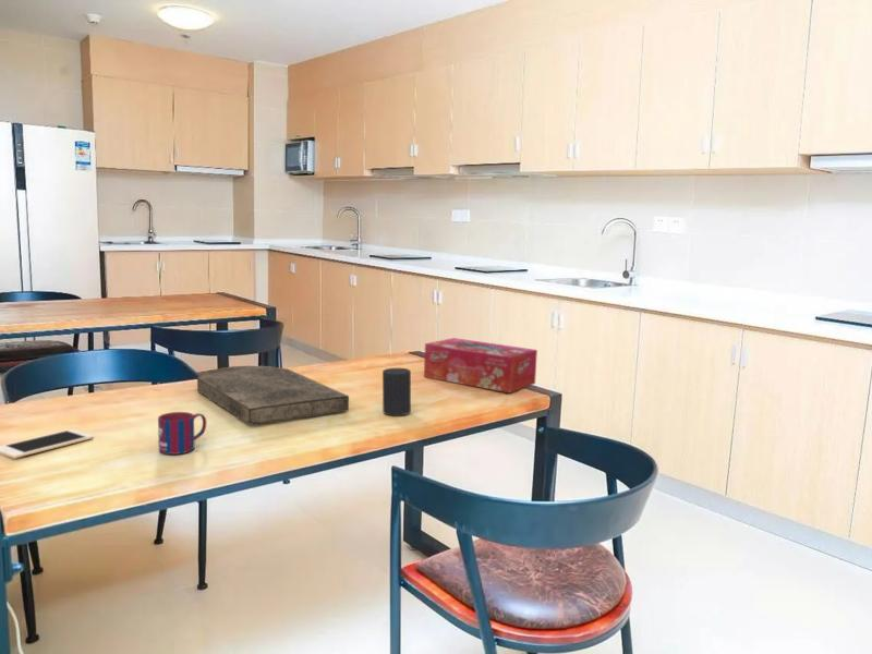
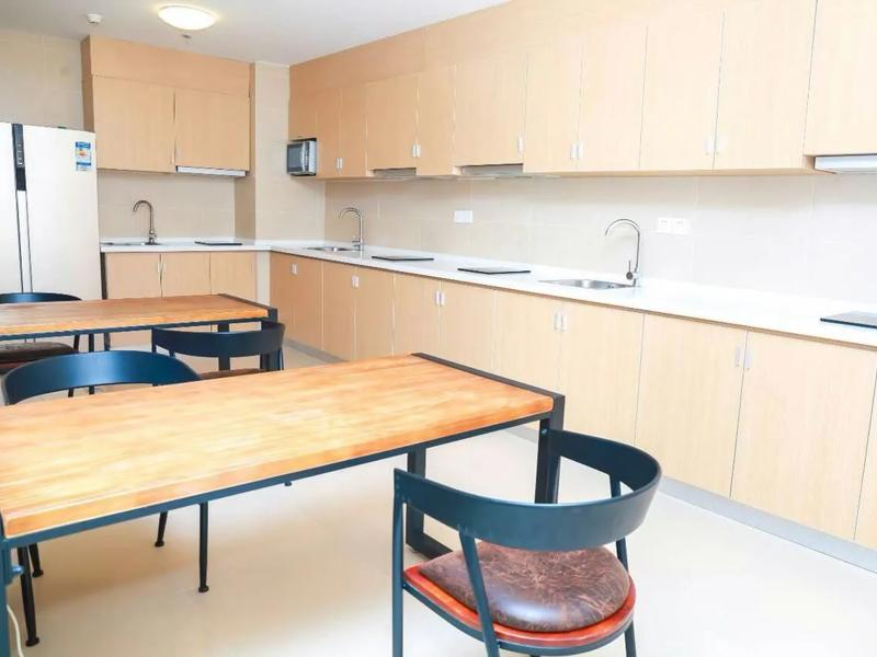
- tissue box (480, 363)
- mug (184, 431)
- cup (397, 391)
- cutting board (263, 389)
- cell phone (45, 443)
